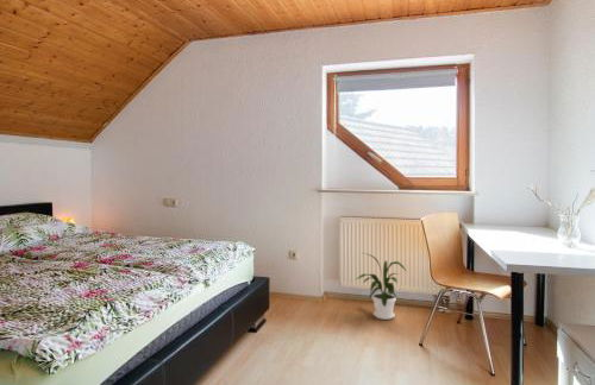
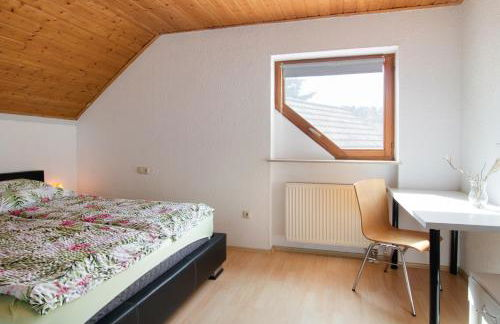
- house plant (381, 285)
